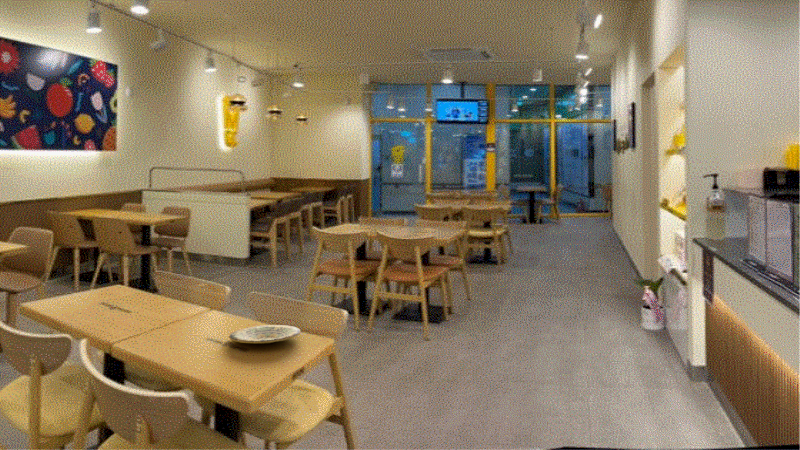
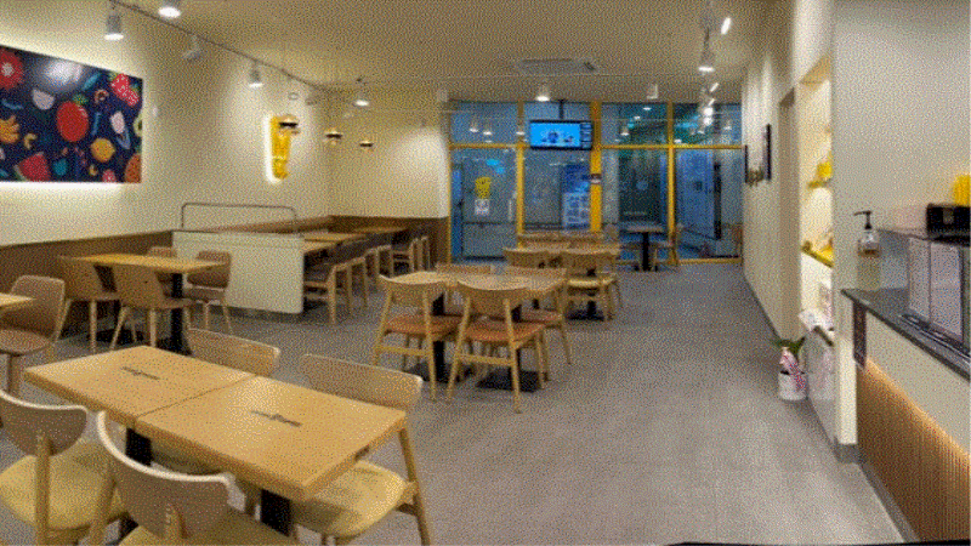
- plate (265, 336)
